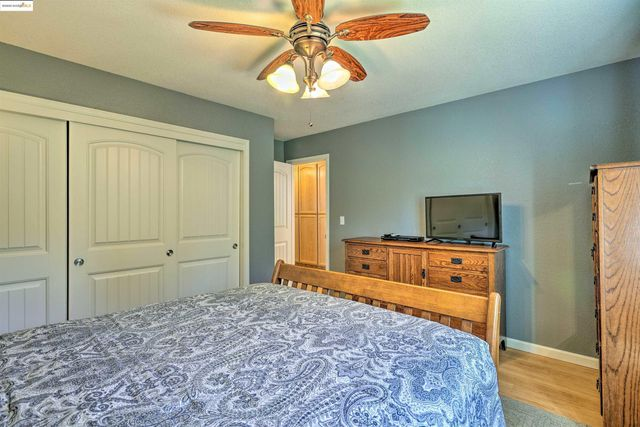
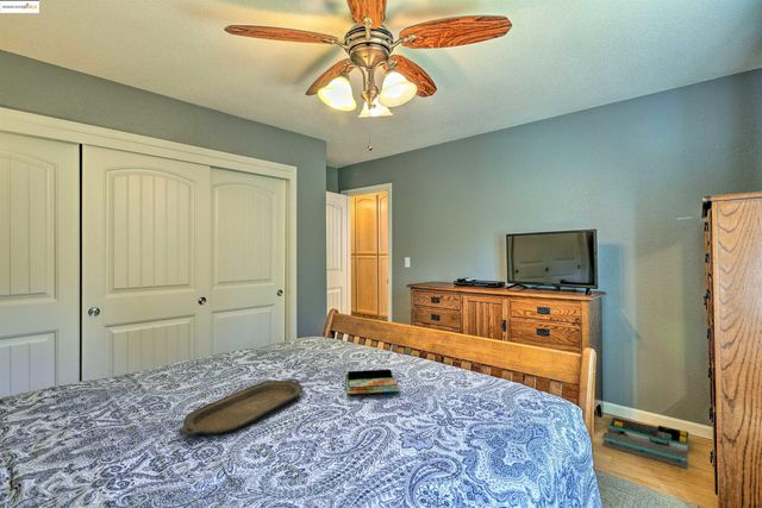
+ storage bin (645, 435)
+ book (370, 380)
+ serving tray (249, 406)
